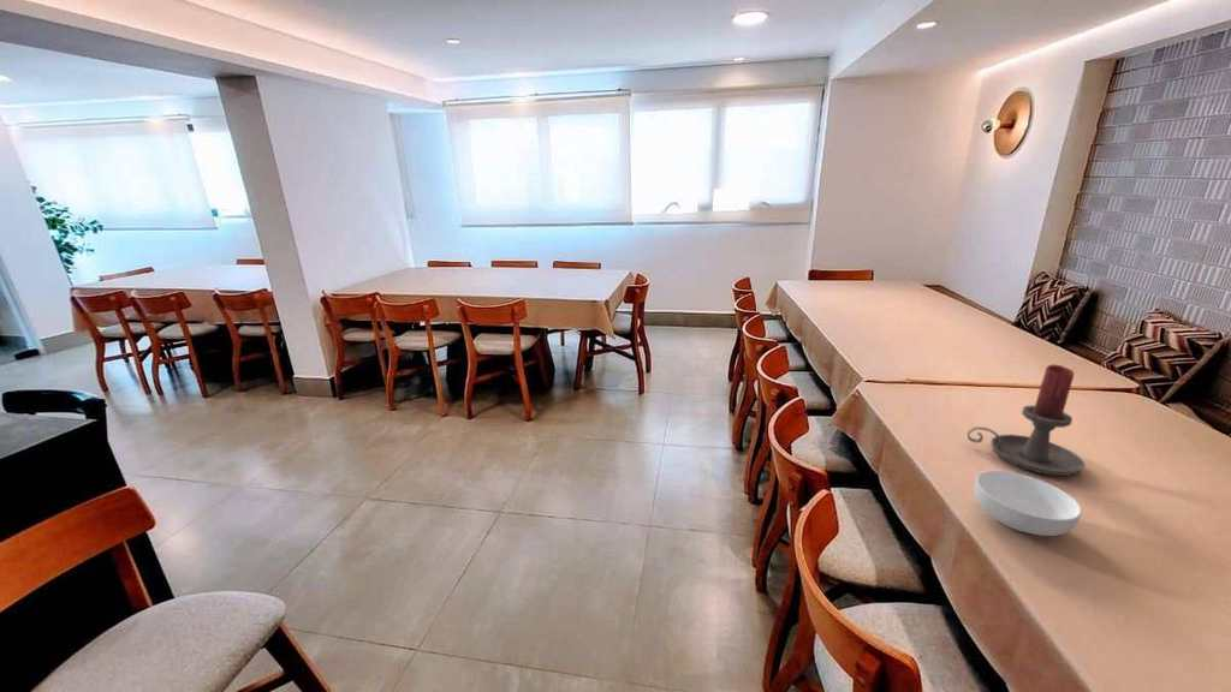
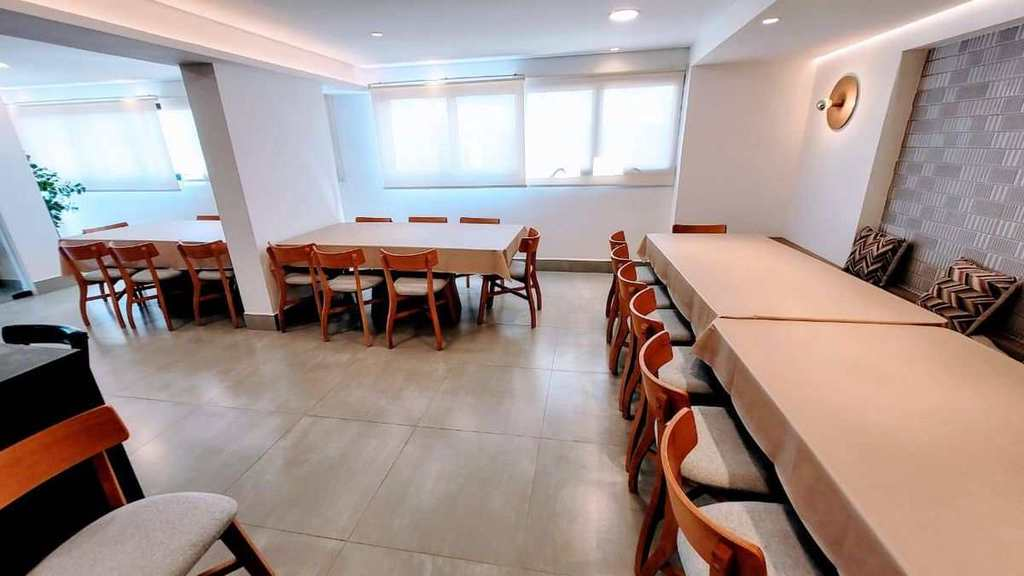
- candle holder (1033, 412)
- cereal bowl (1022, 506)
